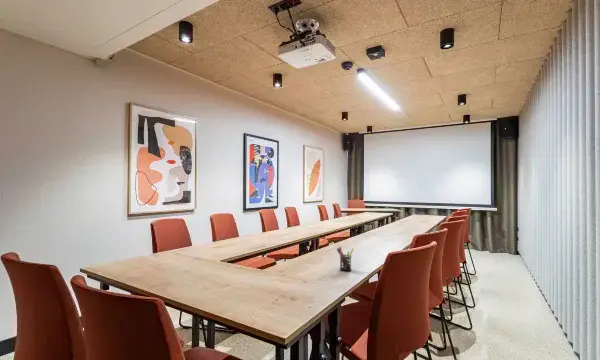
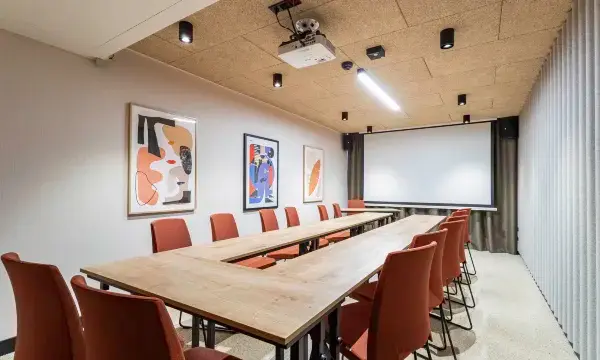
- pen holder (345, 258)
